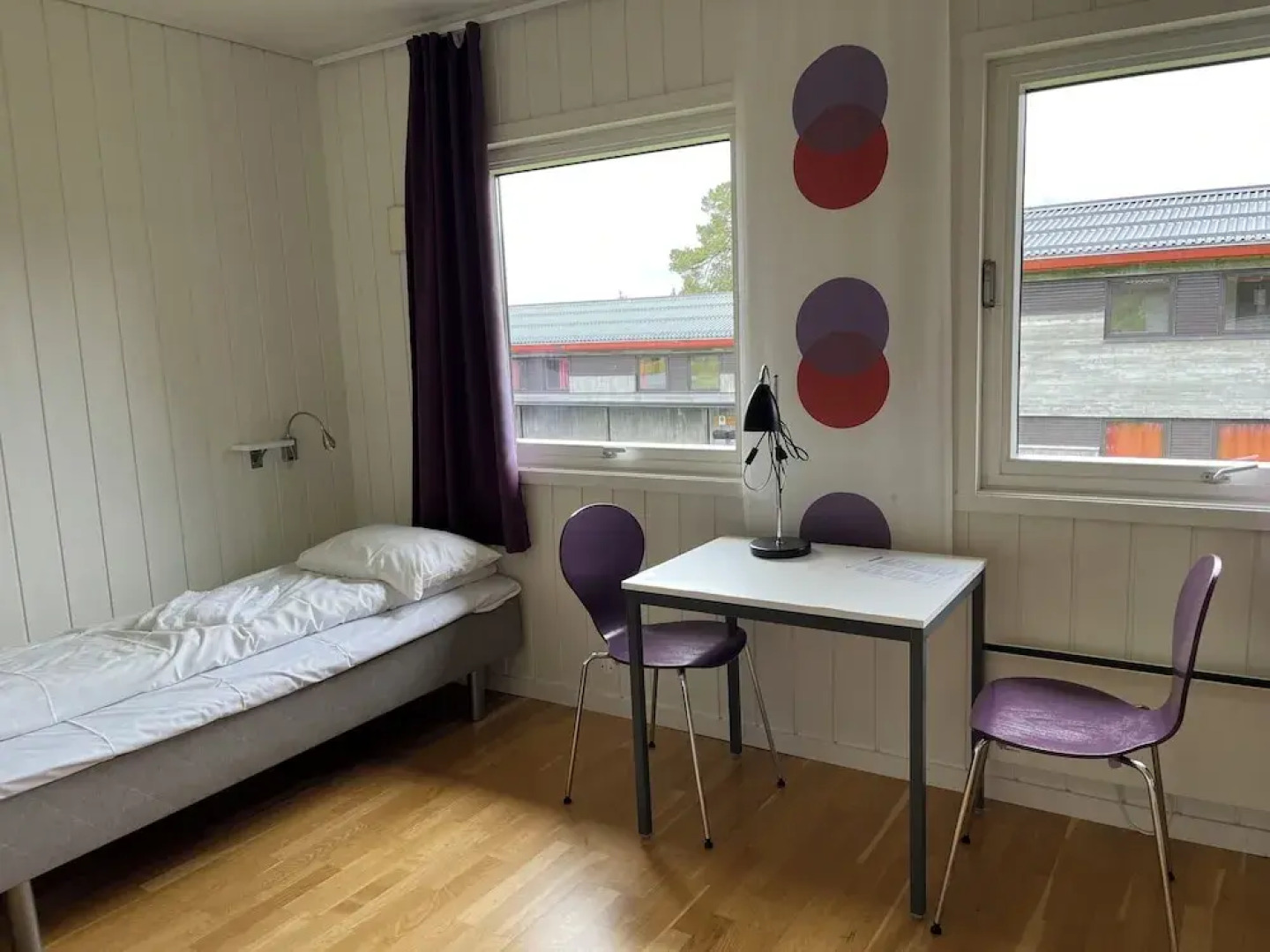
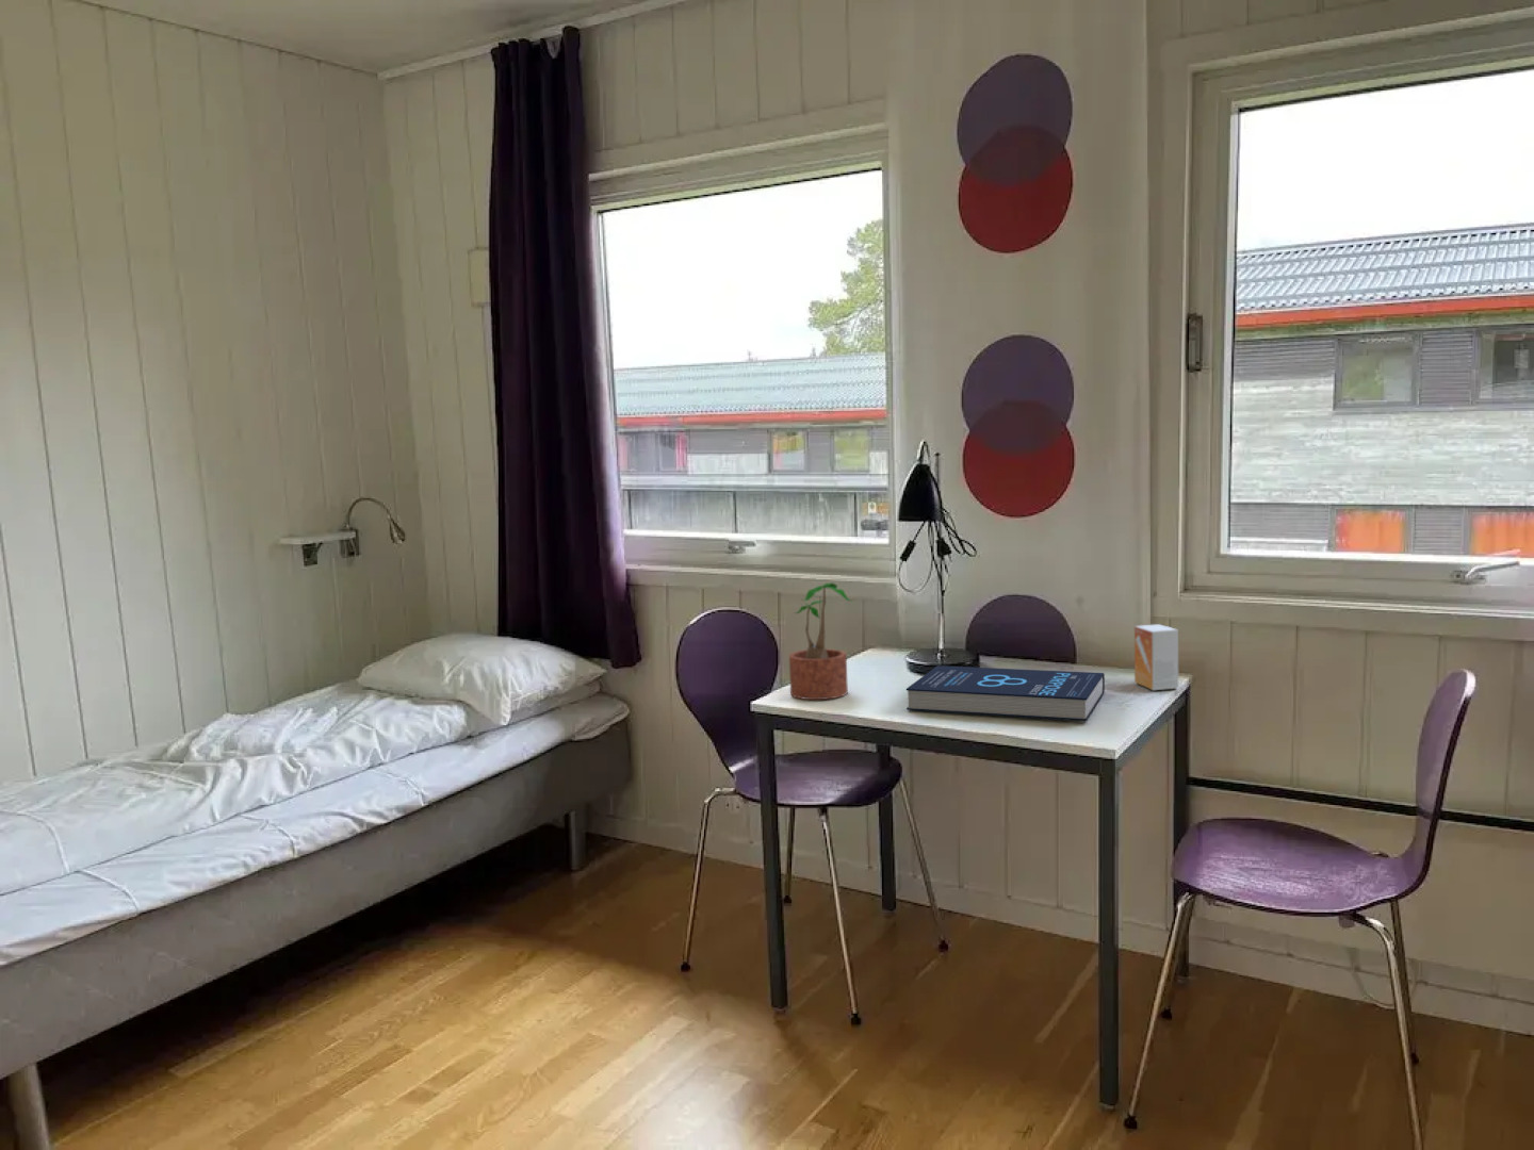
+ small box (1156, 656)
+ book (1006, 690)
+ potted plant (823, 639)
